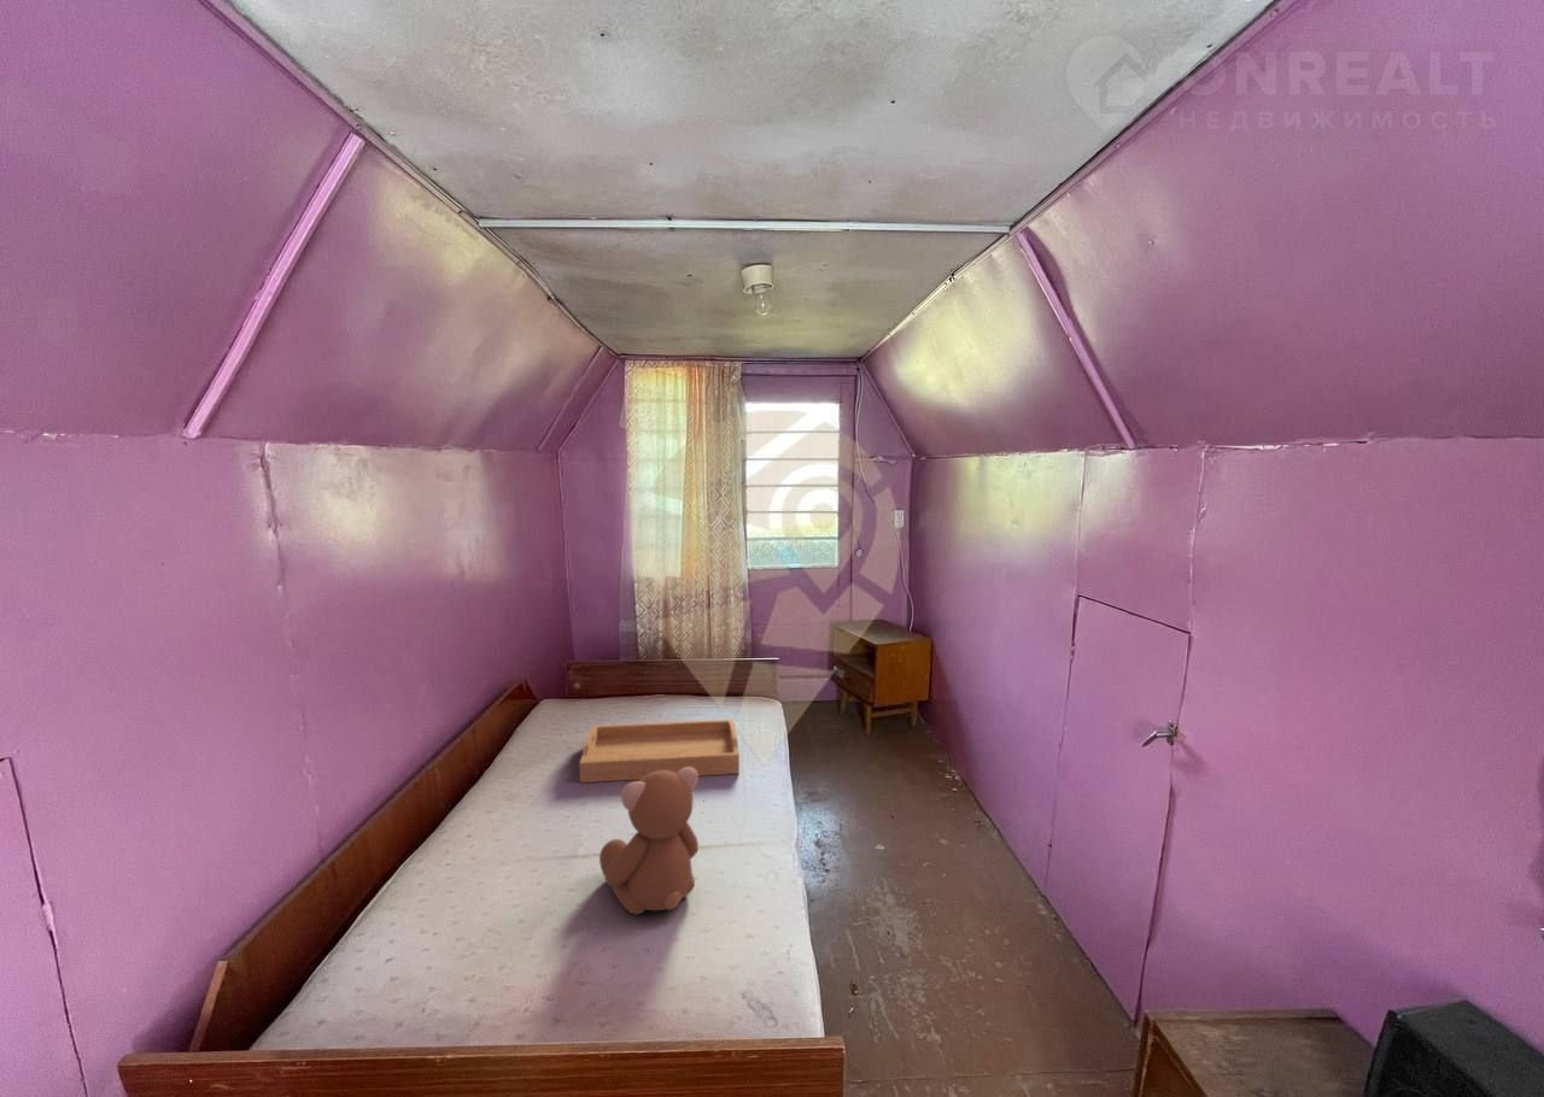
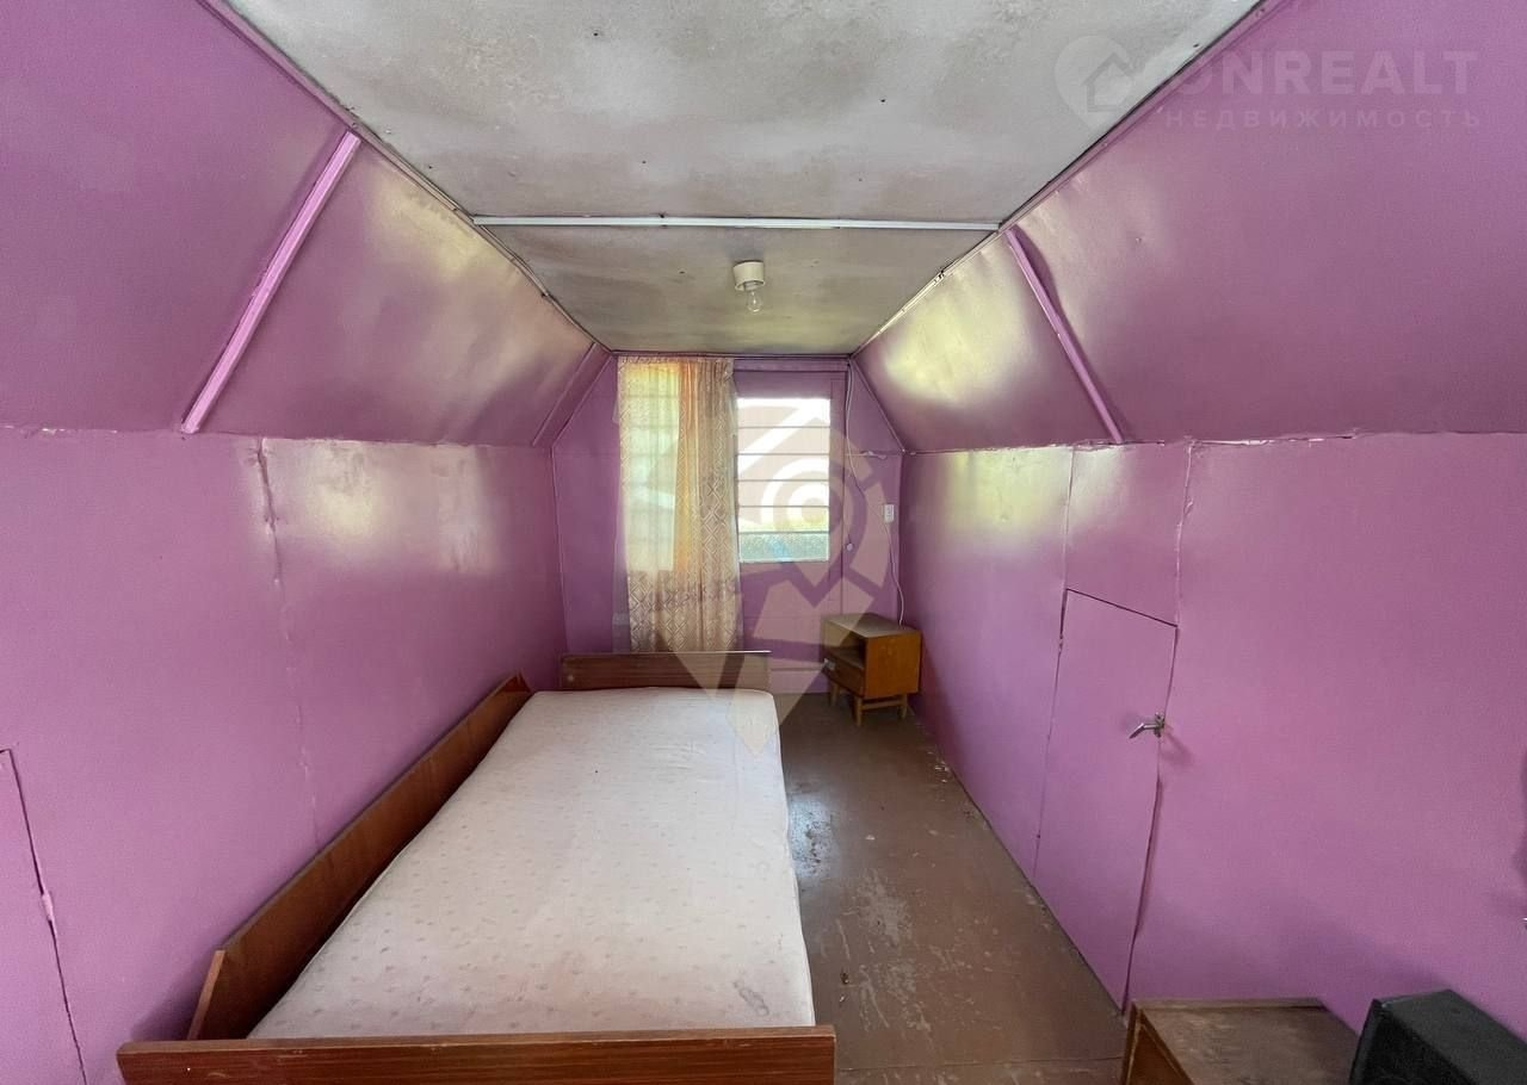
- serving tray (662, 745)
- teddy bear (651, 829)
